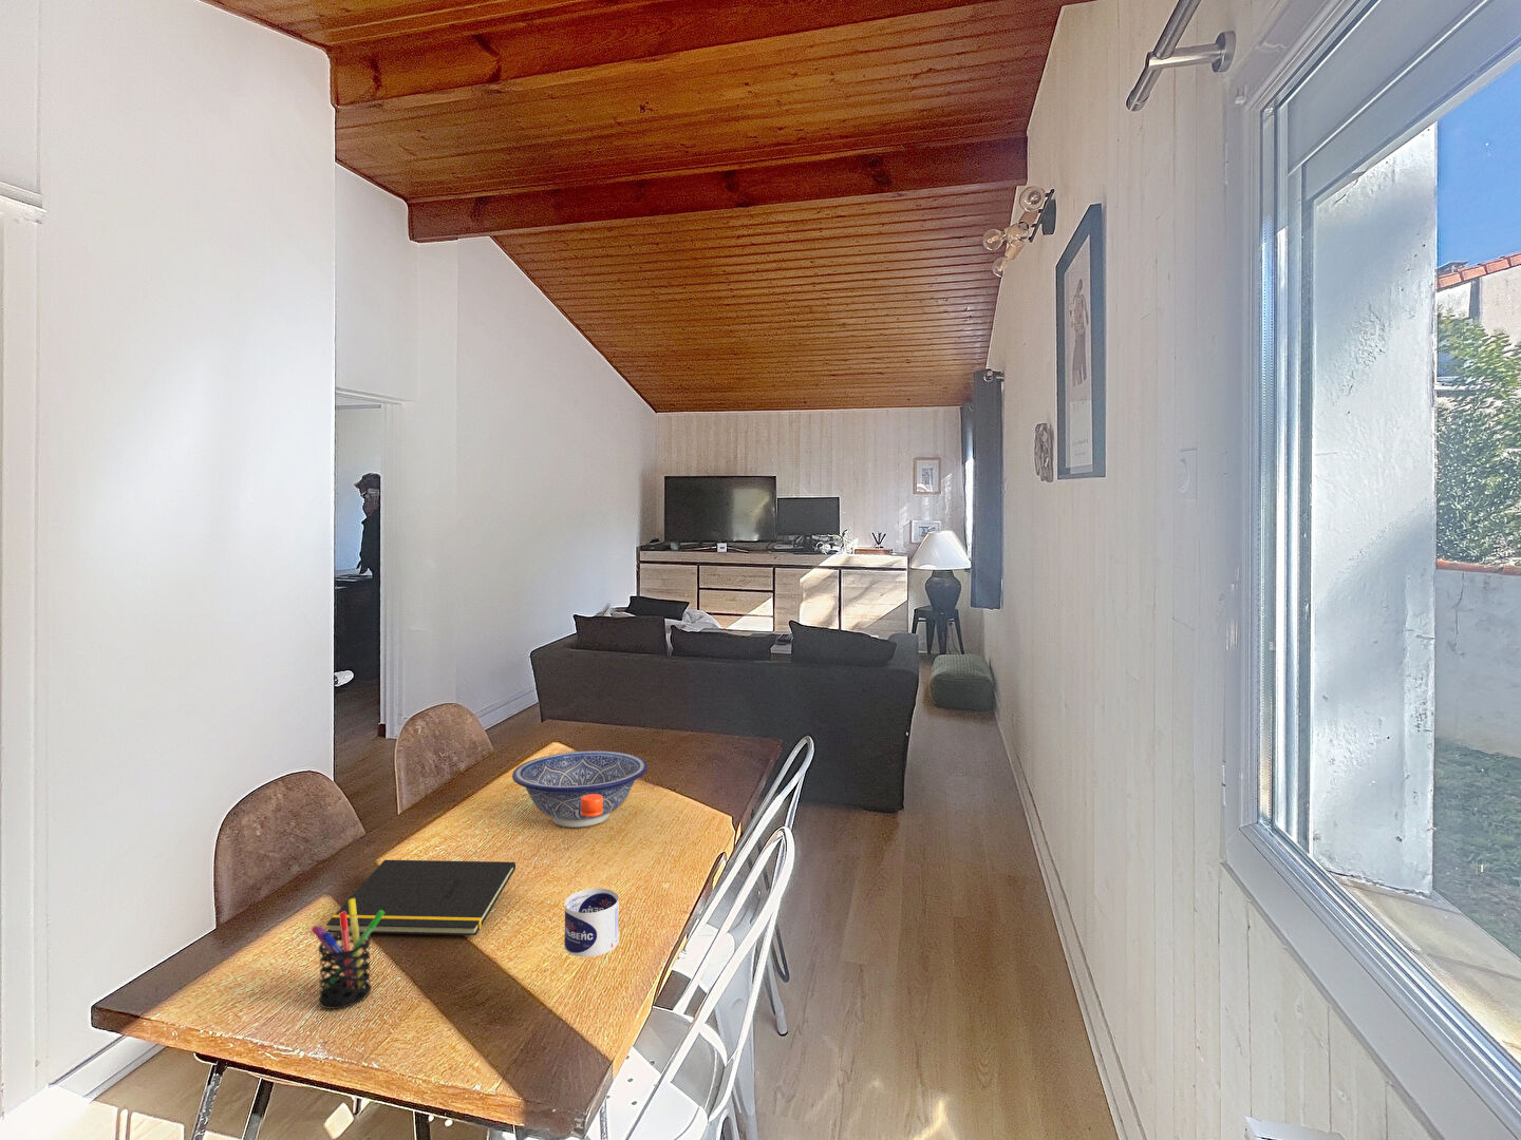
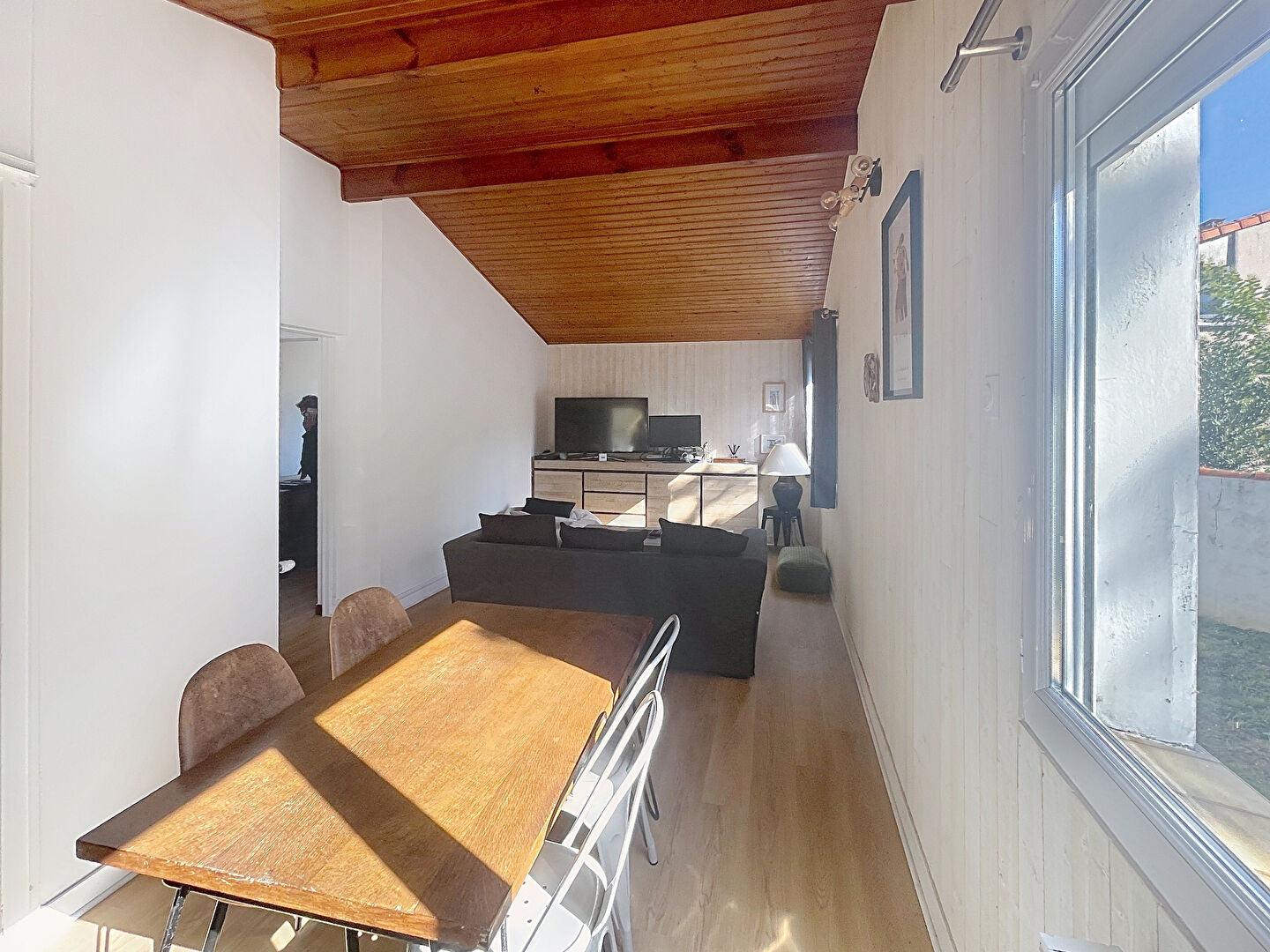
- pen holder (352, 948)
- decorative bowl (581, 792)
- water bottle (592, 904)
- notepad (426, 895)
